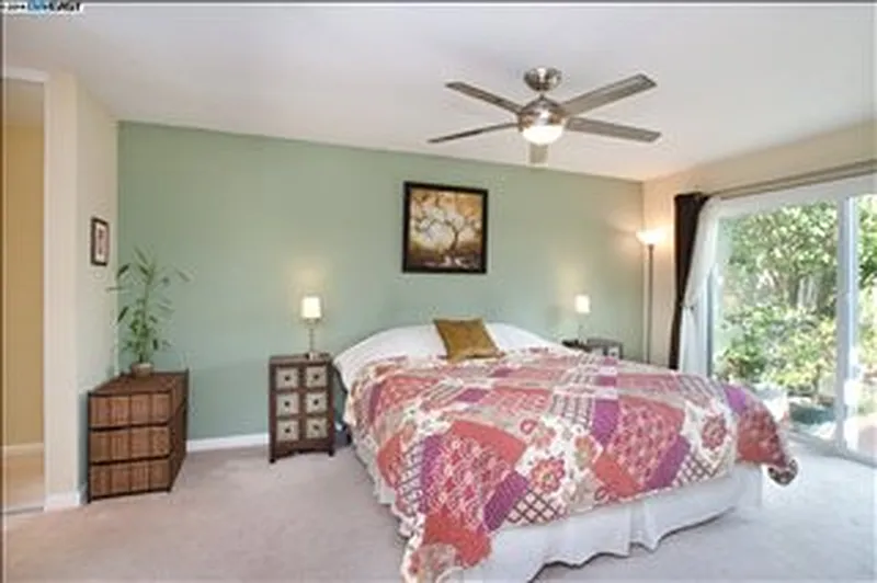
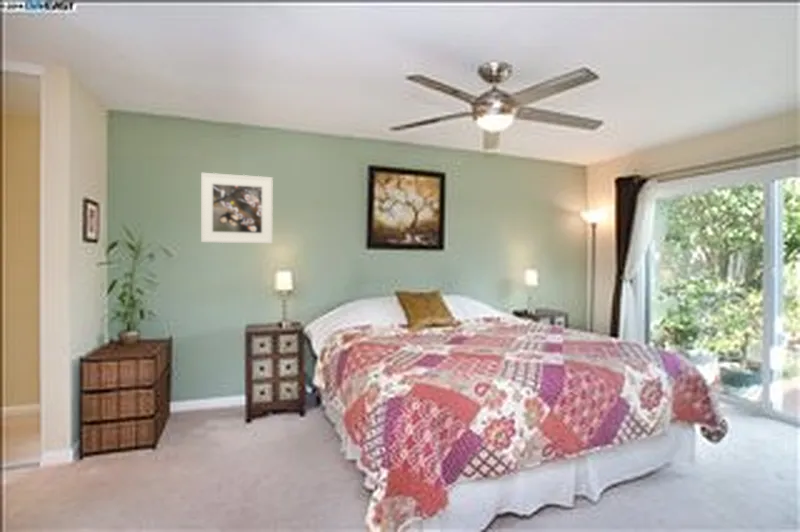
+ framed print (237, 209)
